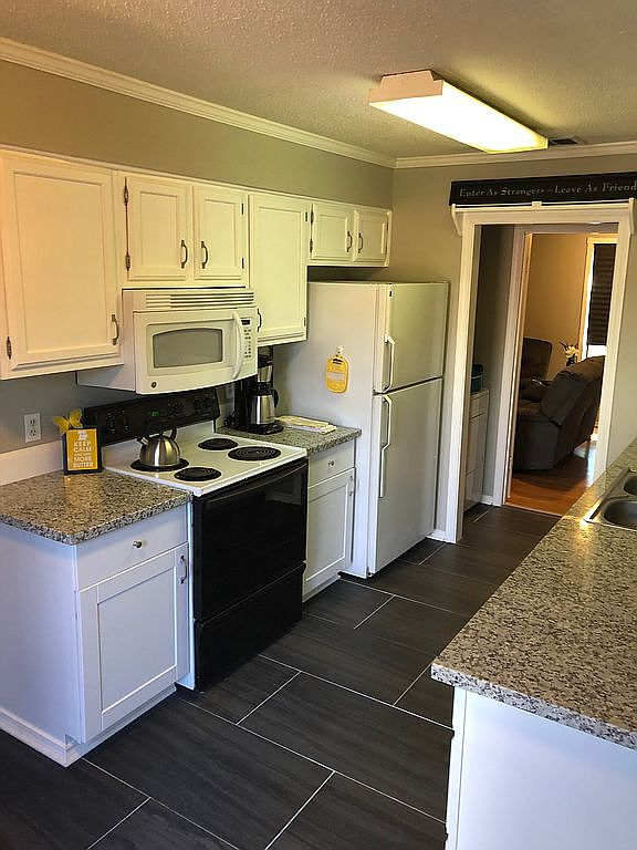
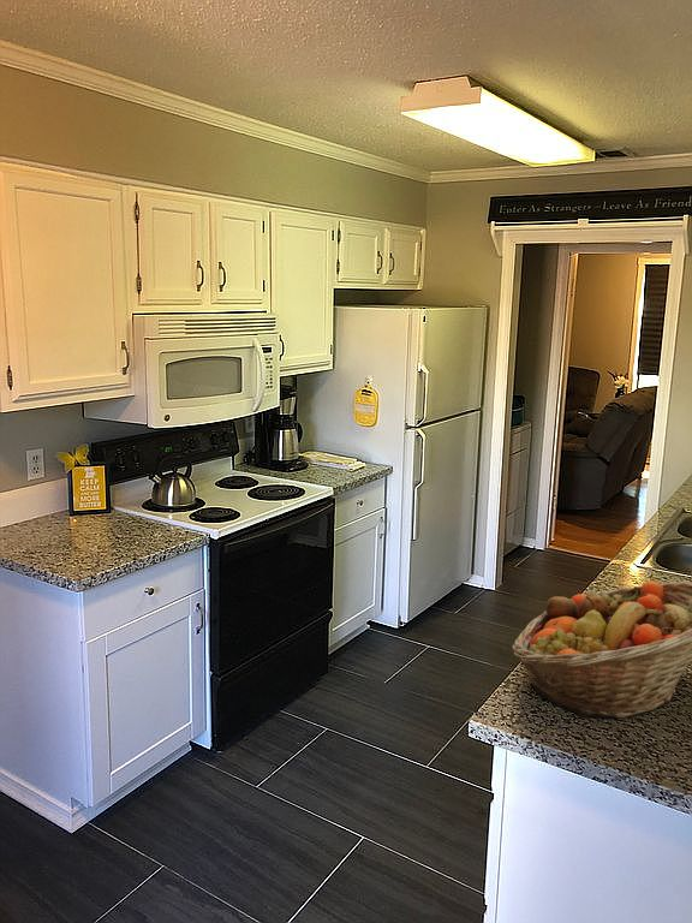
+ fruit basket (616, 637)
